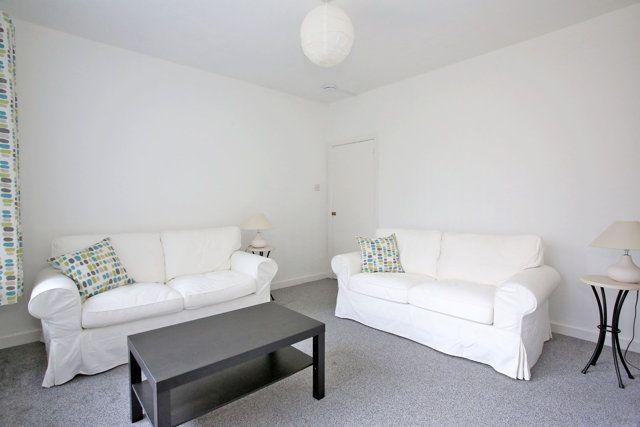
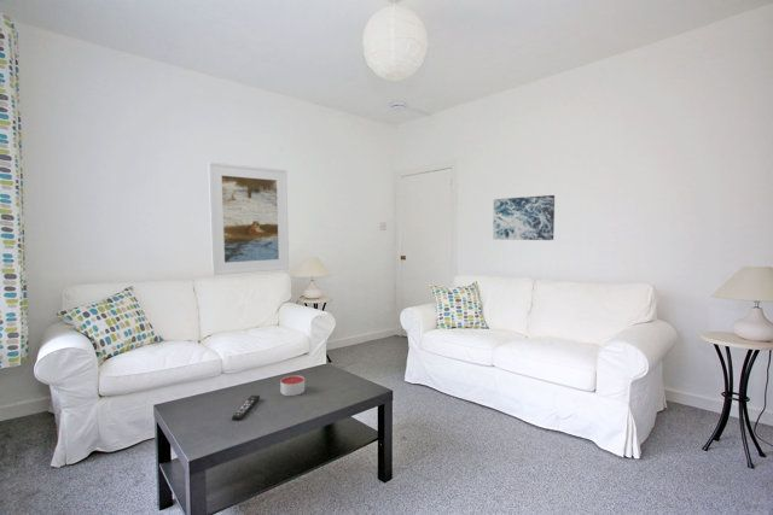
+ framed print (251, 220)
+ remote control (246, 406)
+ wall art (522, 218)
+ candle (292, 385)
